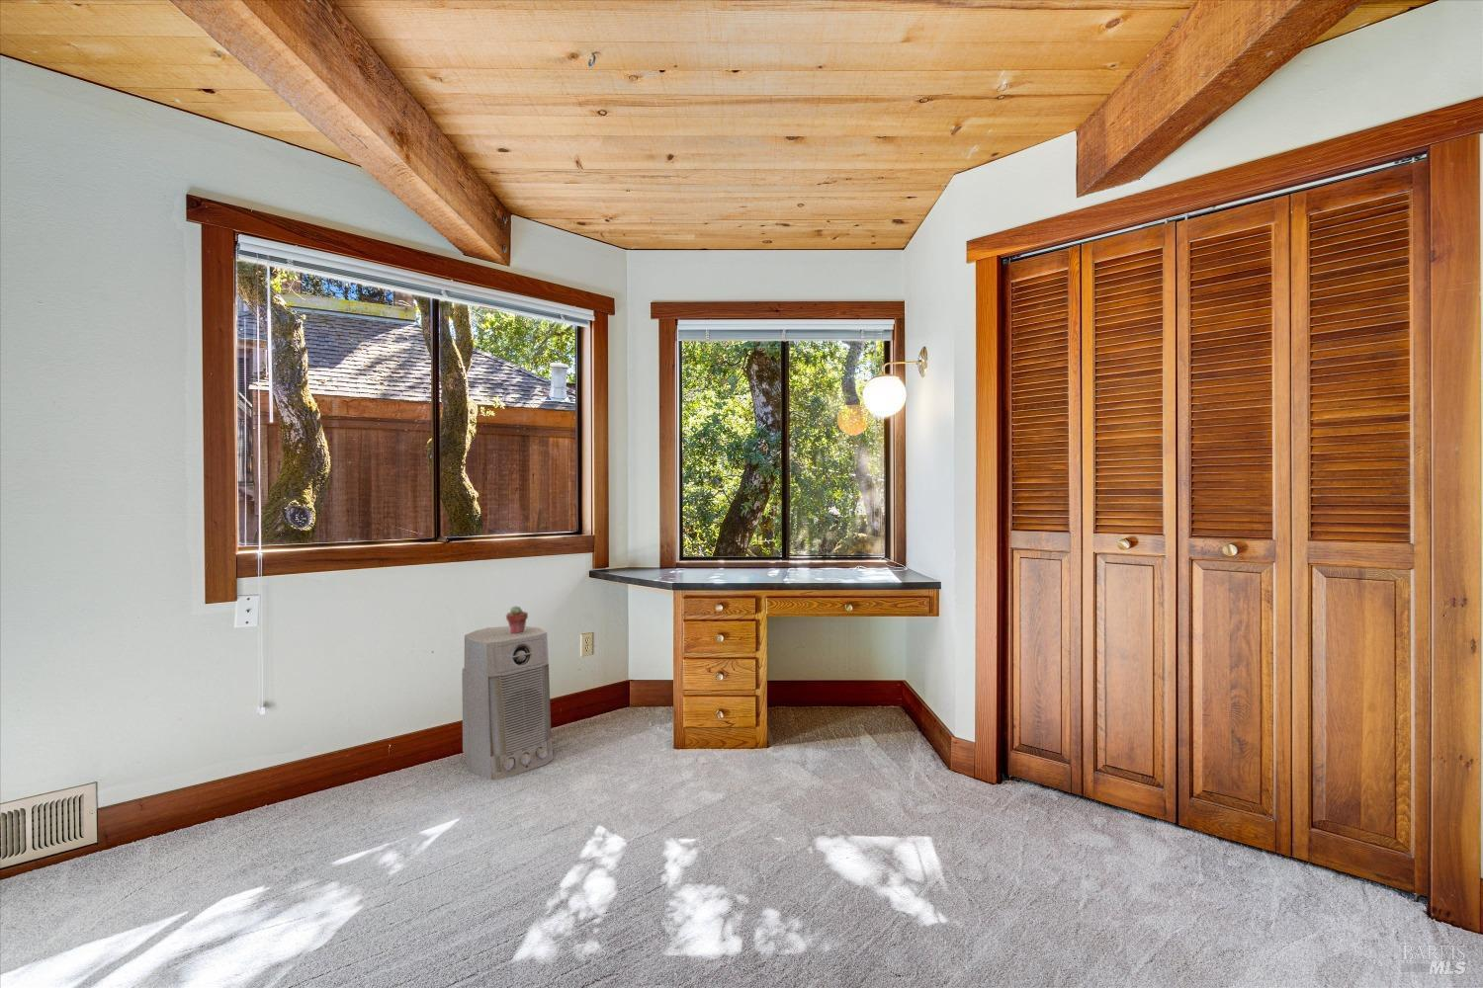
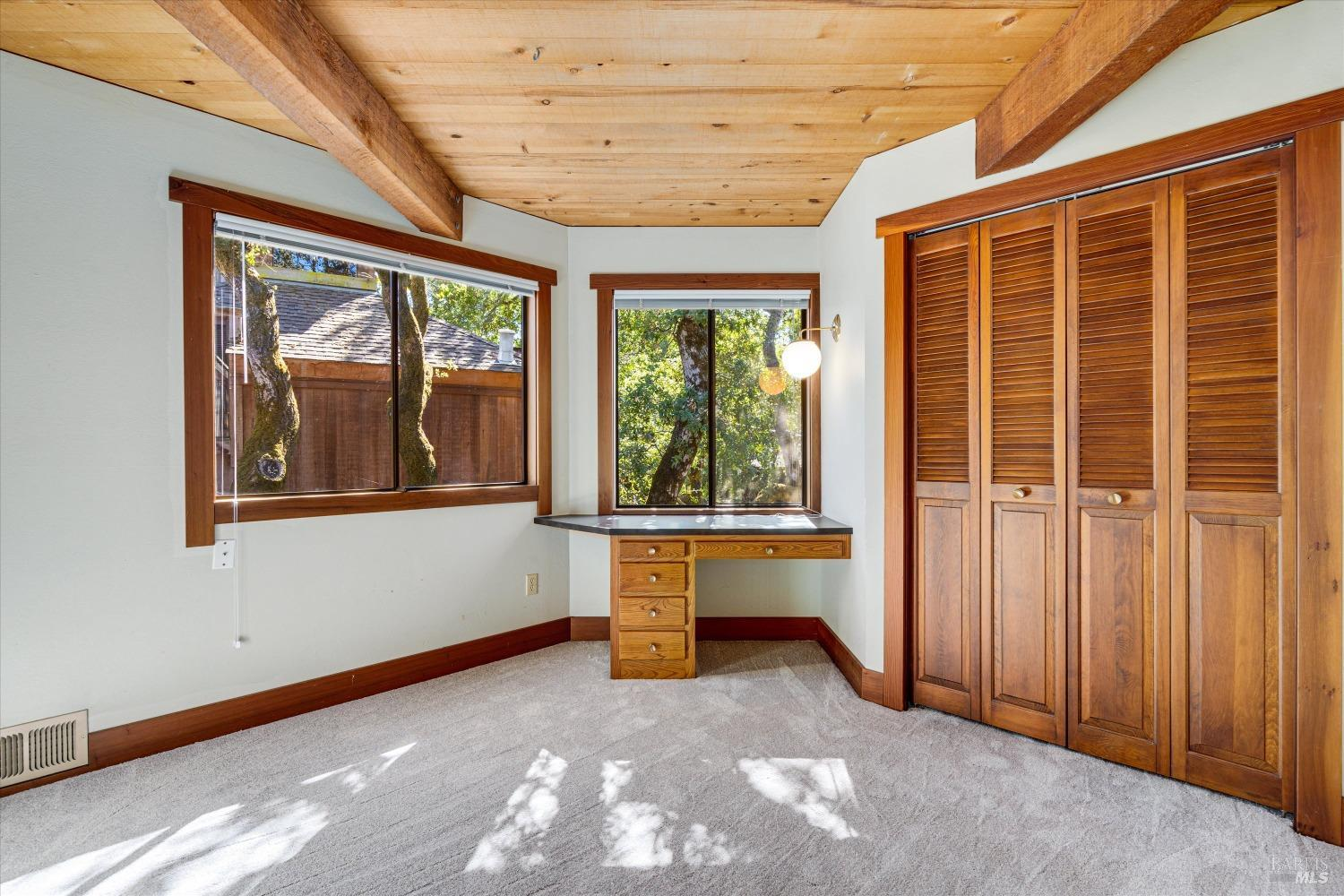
- air purifier (505, 696)
- potted succulent (516, 619)
